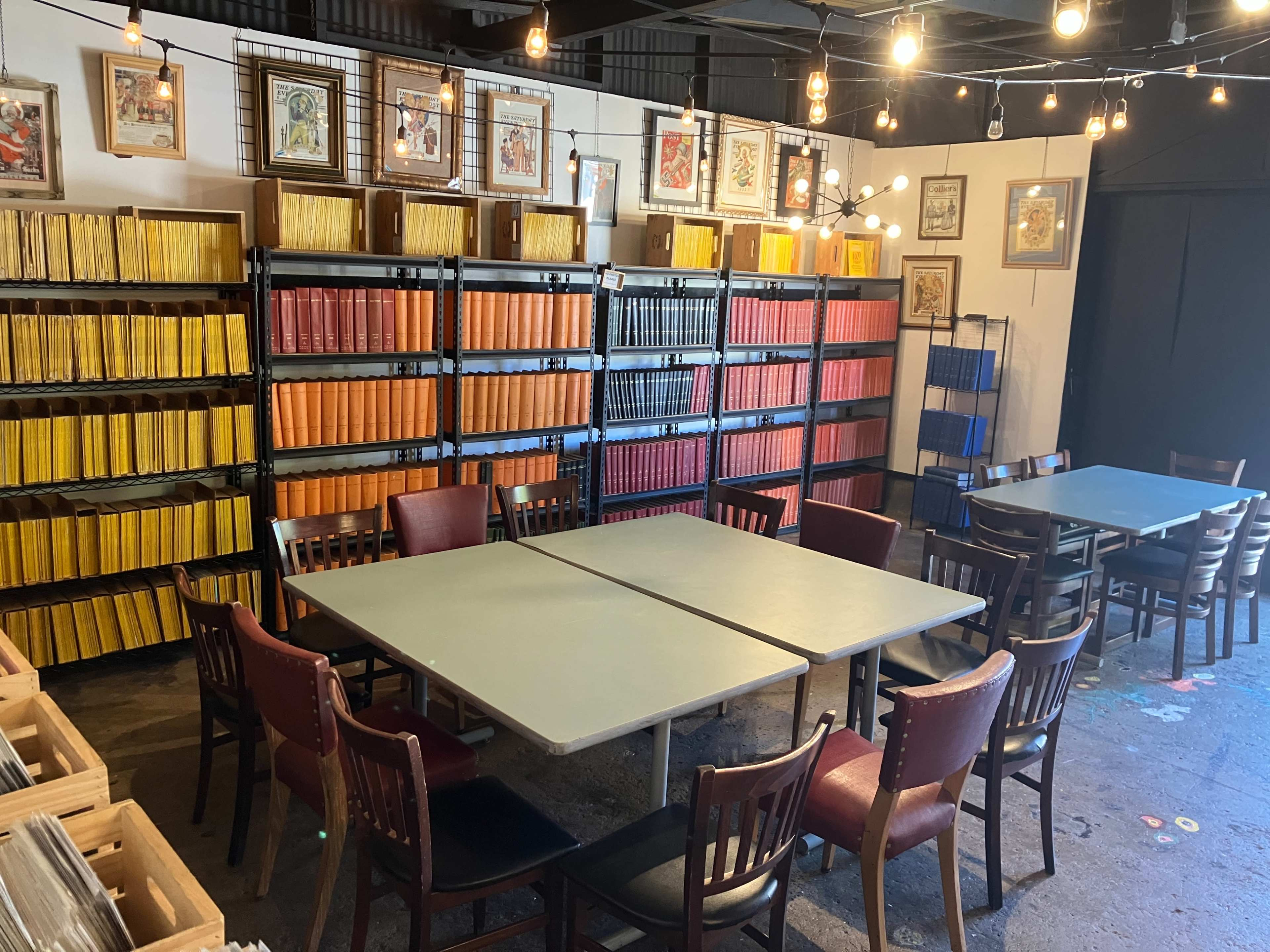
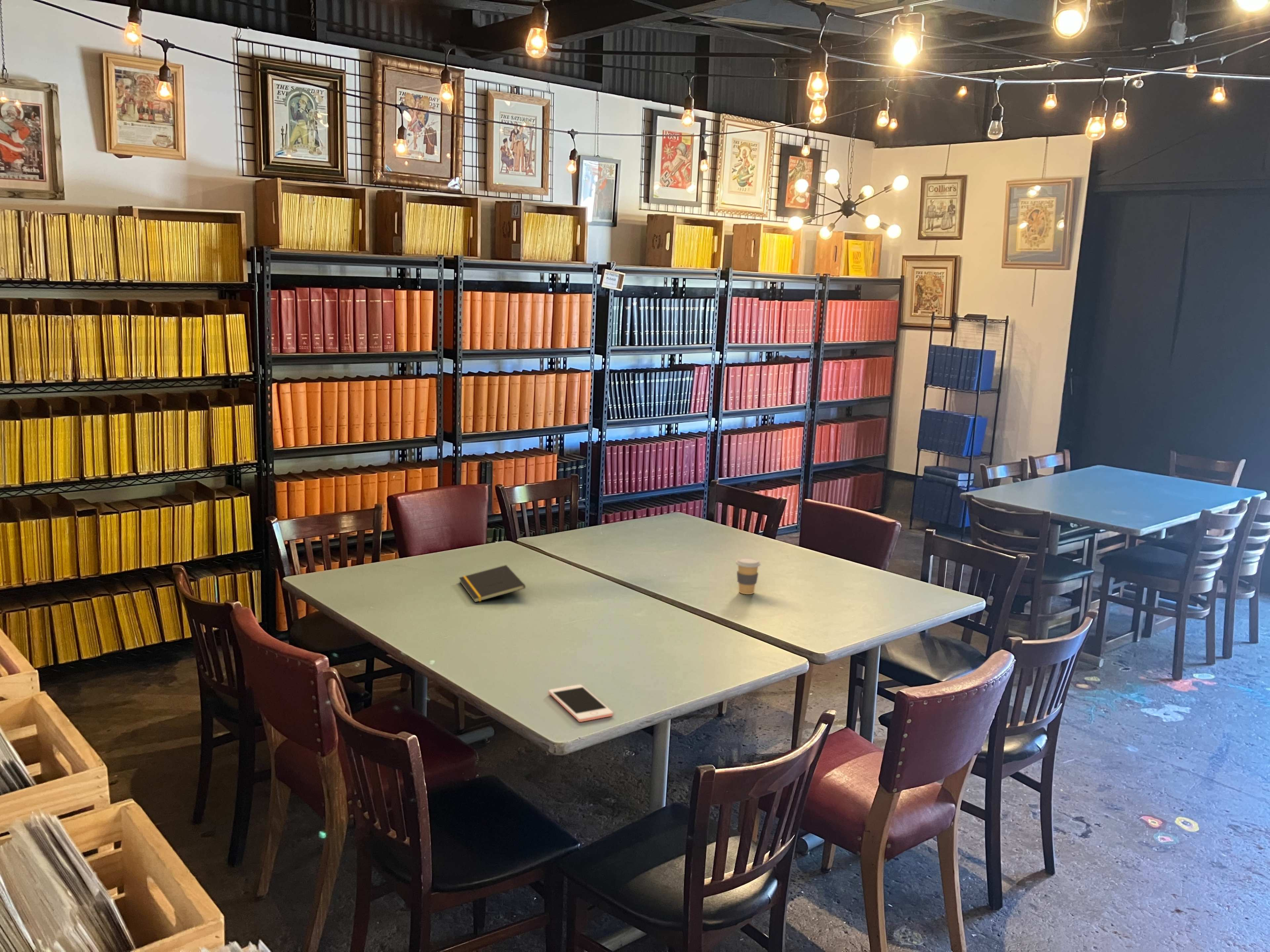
+ coffee cup (747, 576)
+ notepad (491, 583)
+ cell phone (580, 702)
